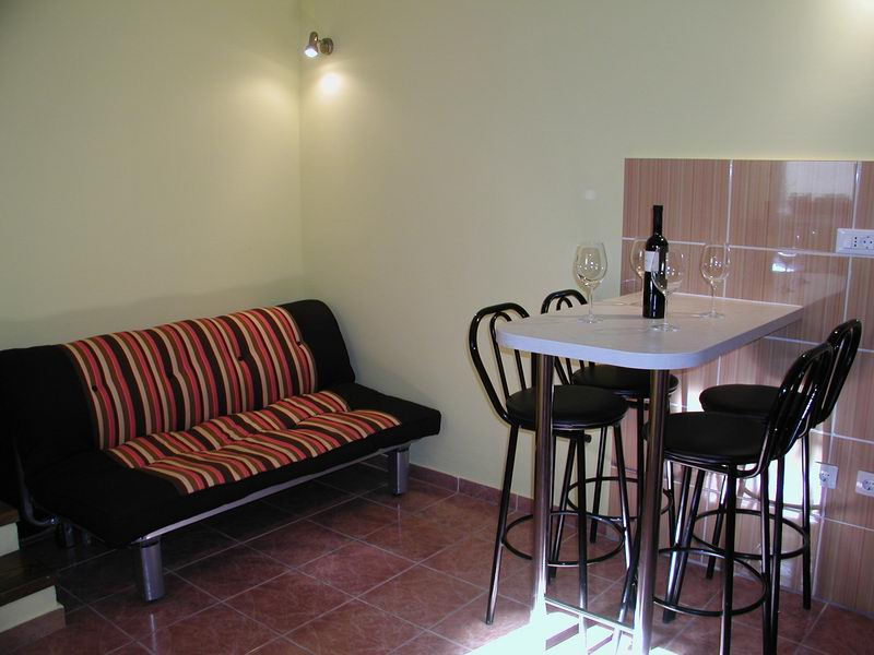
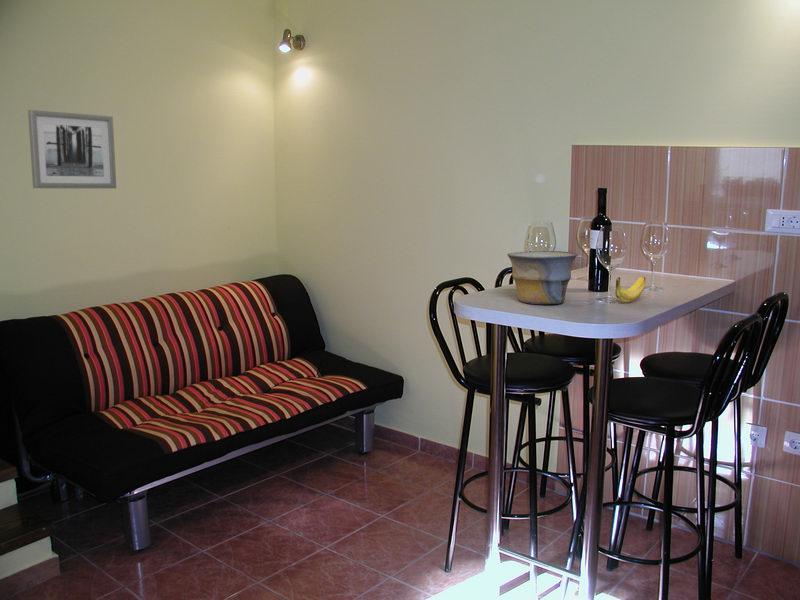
+ wall art (74, 151)
+ bowl (541, 277)
+ banana (630, 288)
